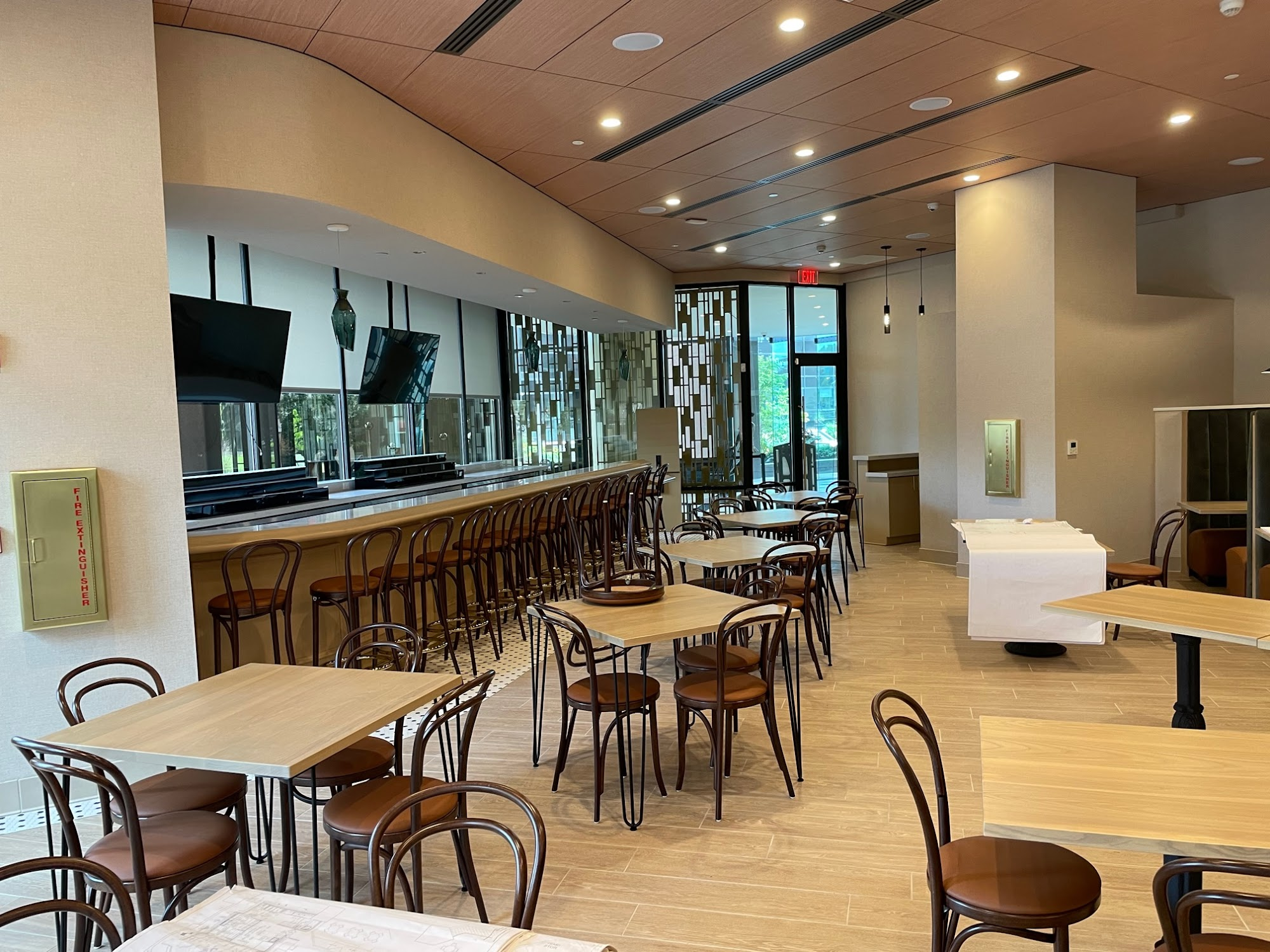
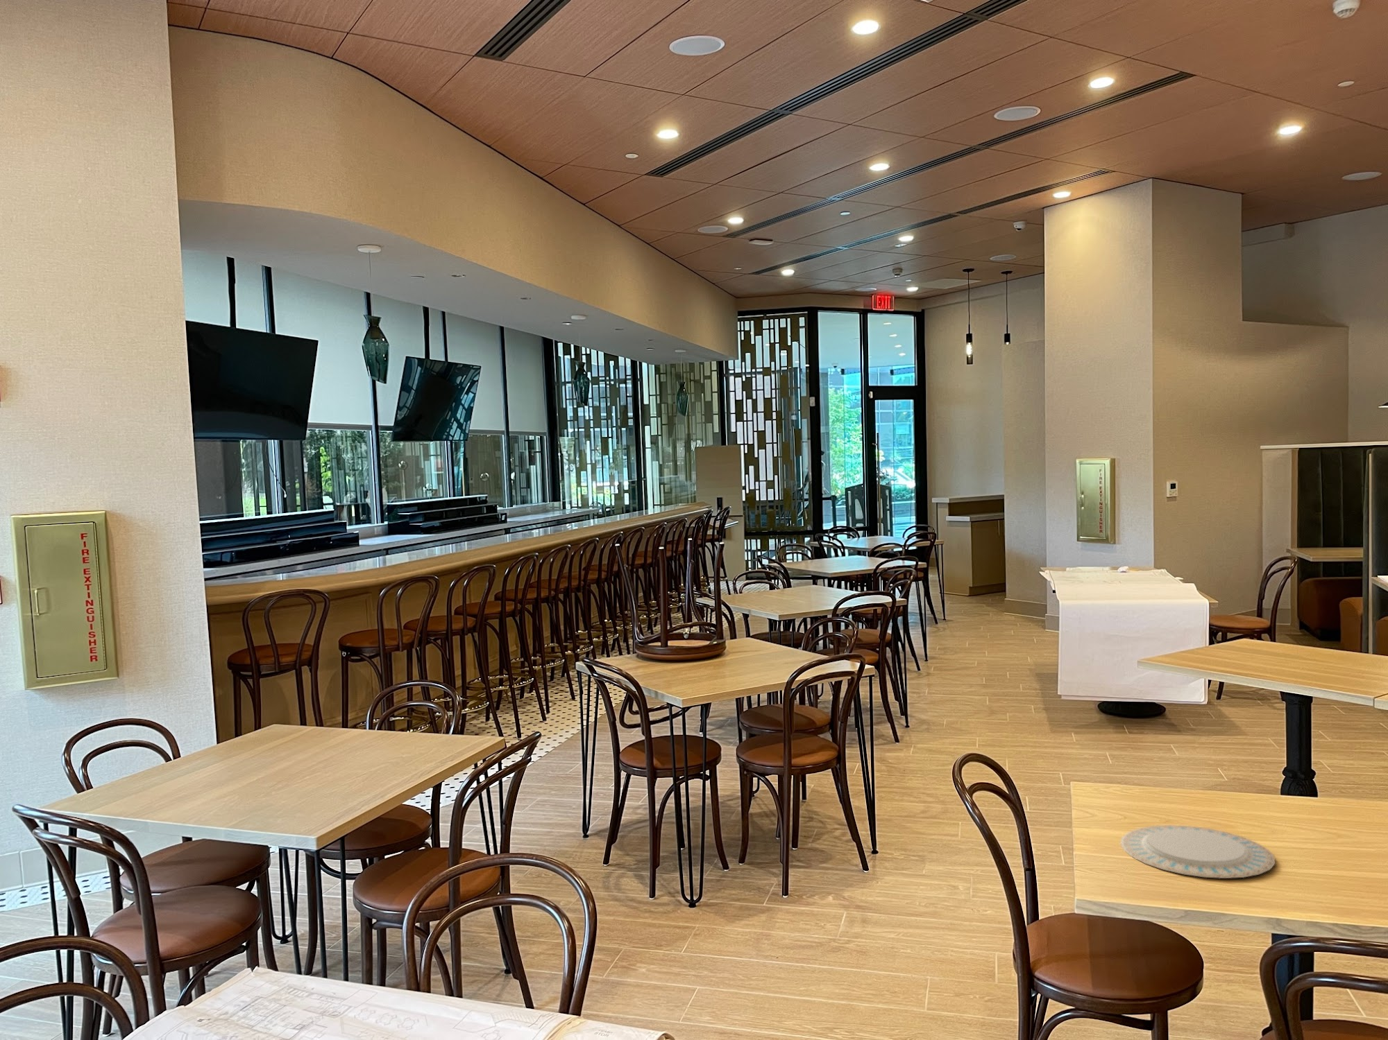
+ chinaware (1195, 848)
